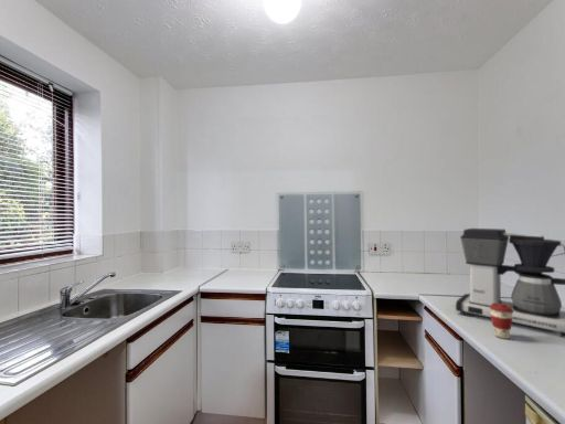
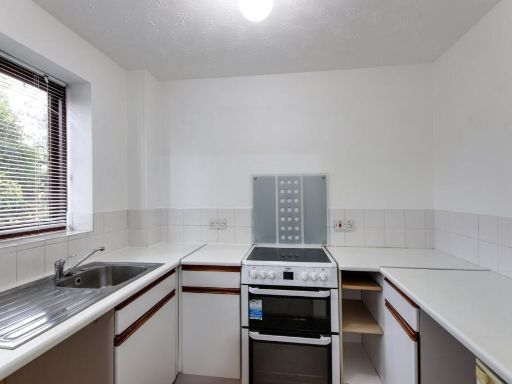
- coffee maker (514, 272)
- coffee cup (501, 320)
